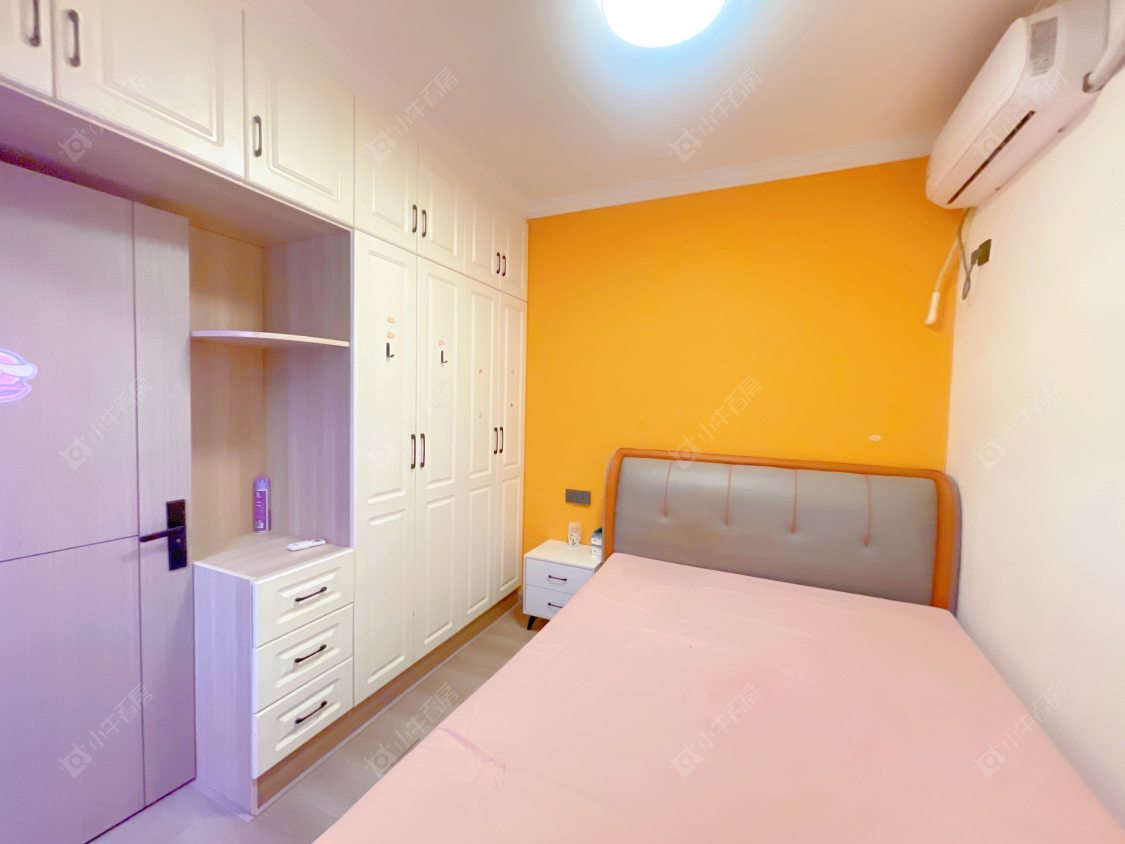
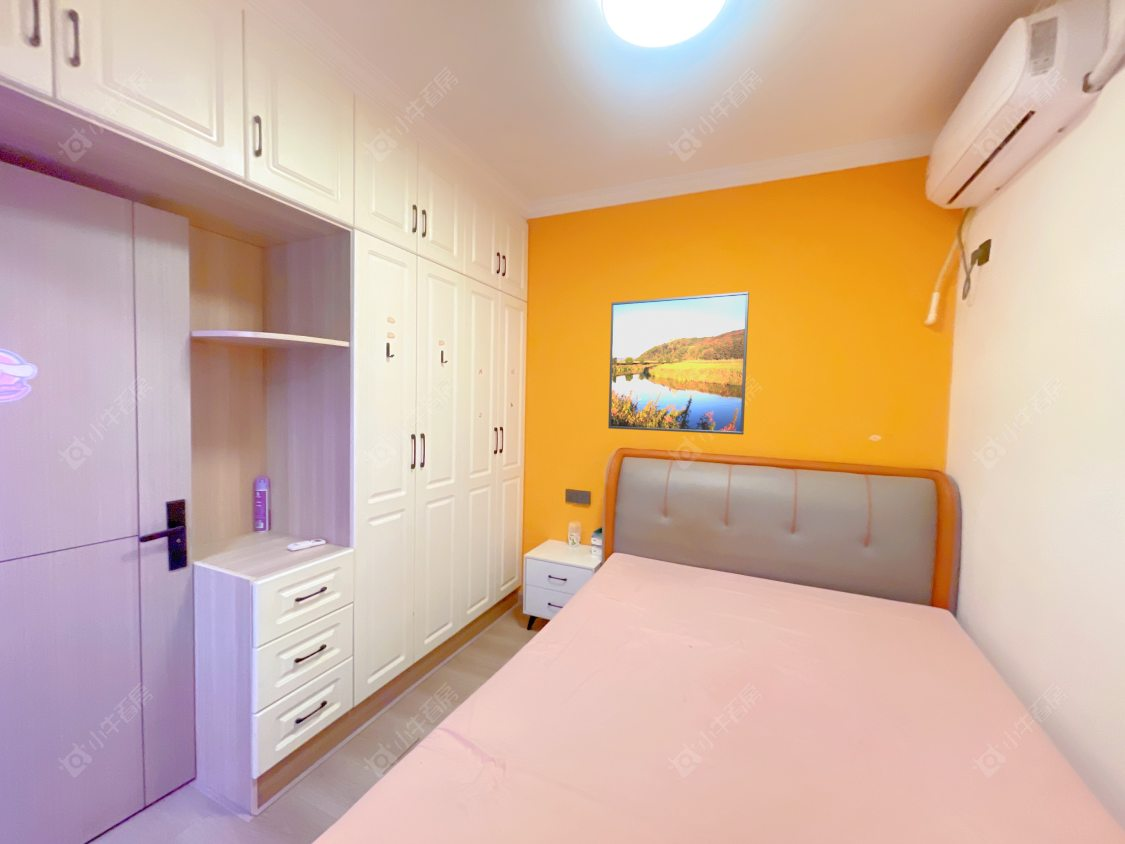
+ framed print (673, 364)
